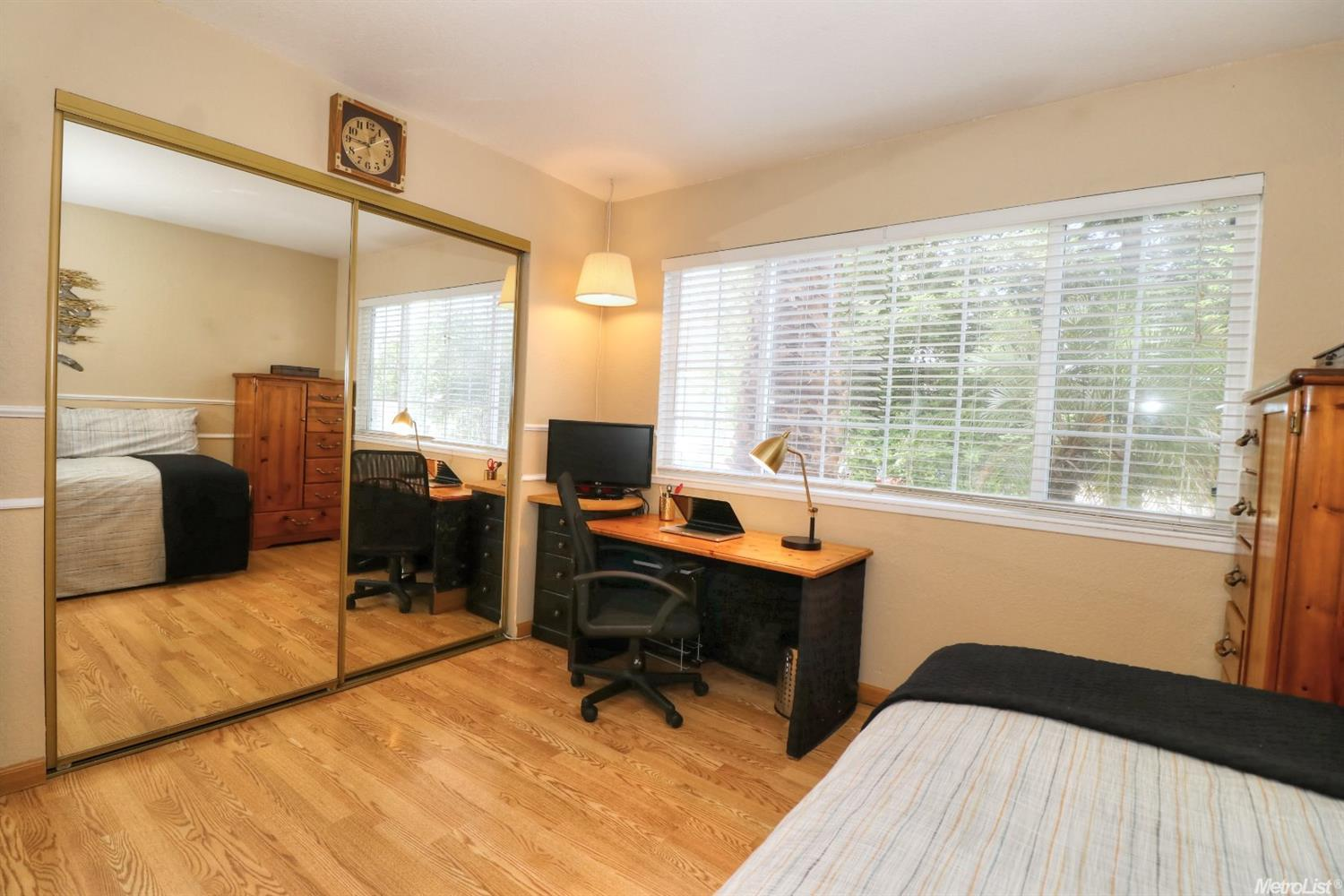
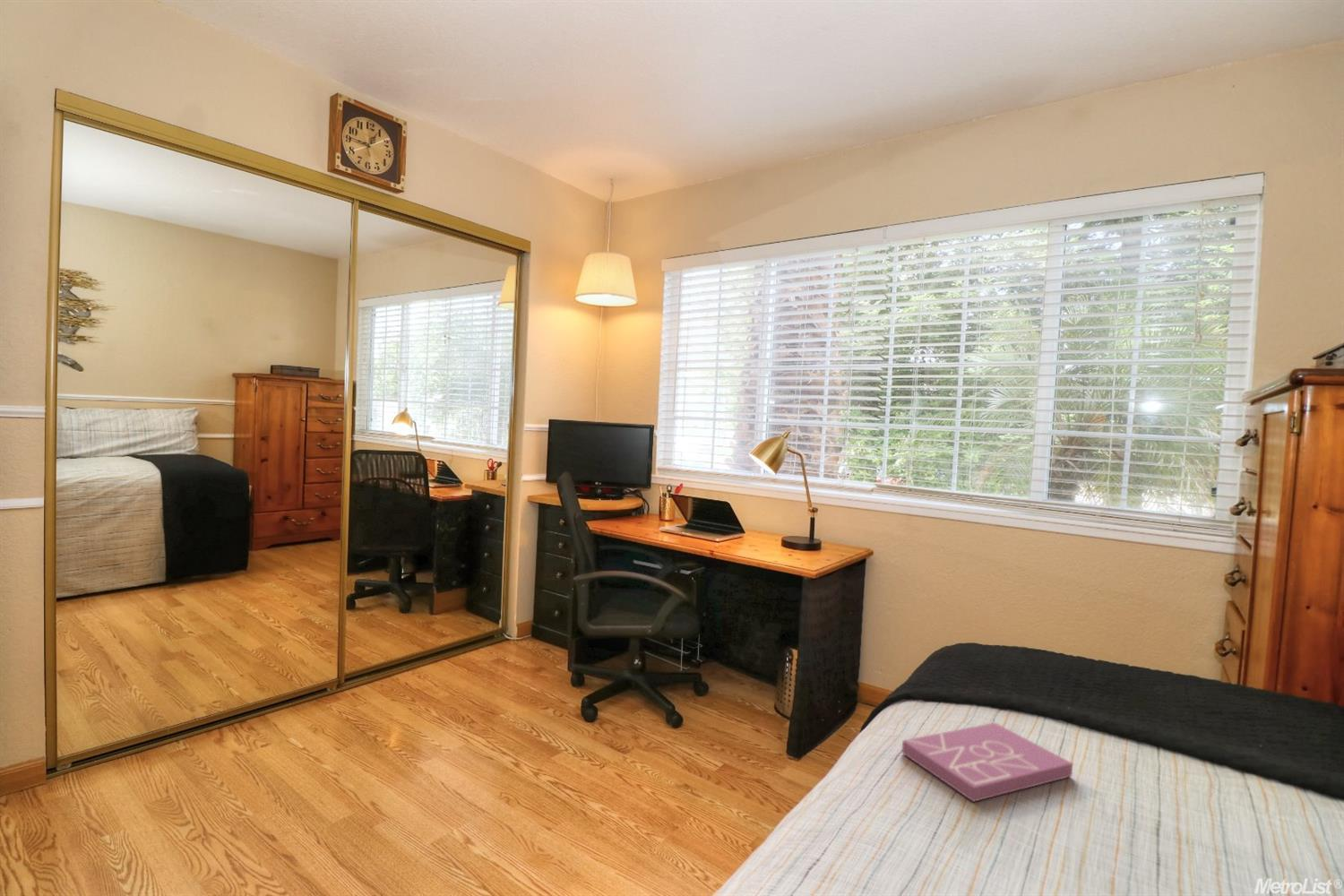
+ book (985, 758)
